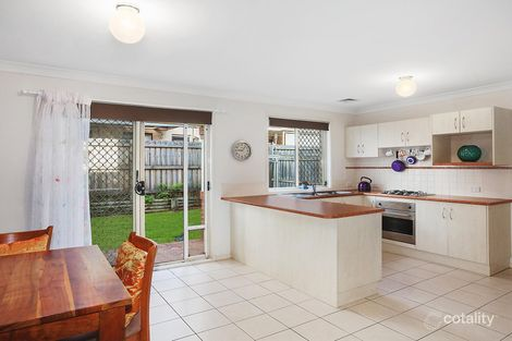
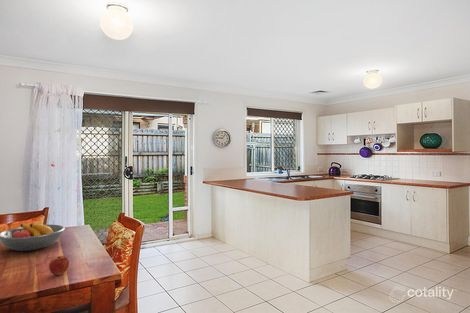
+ apple (59, 265)
+ fruit bowl (32, 236)
